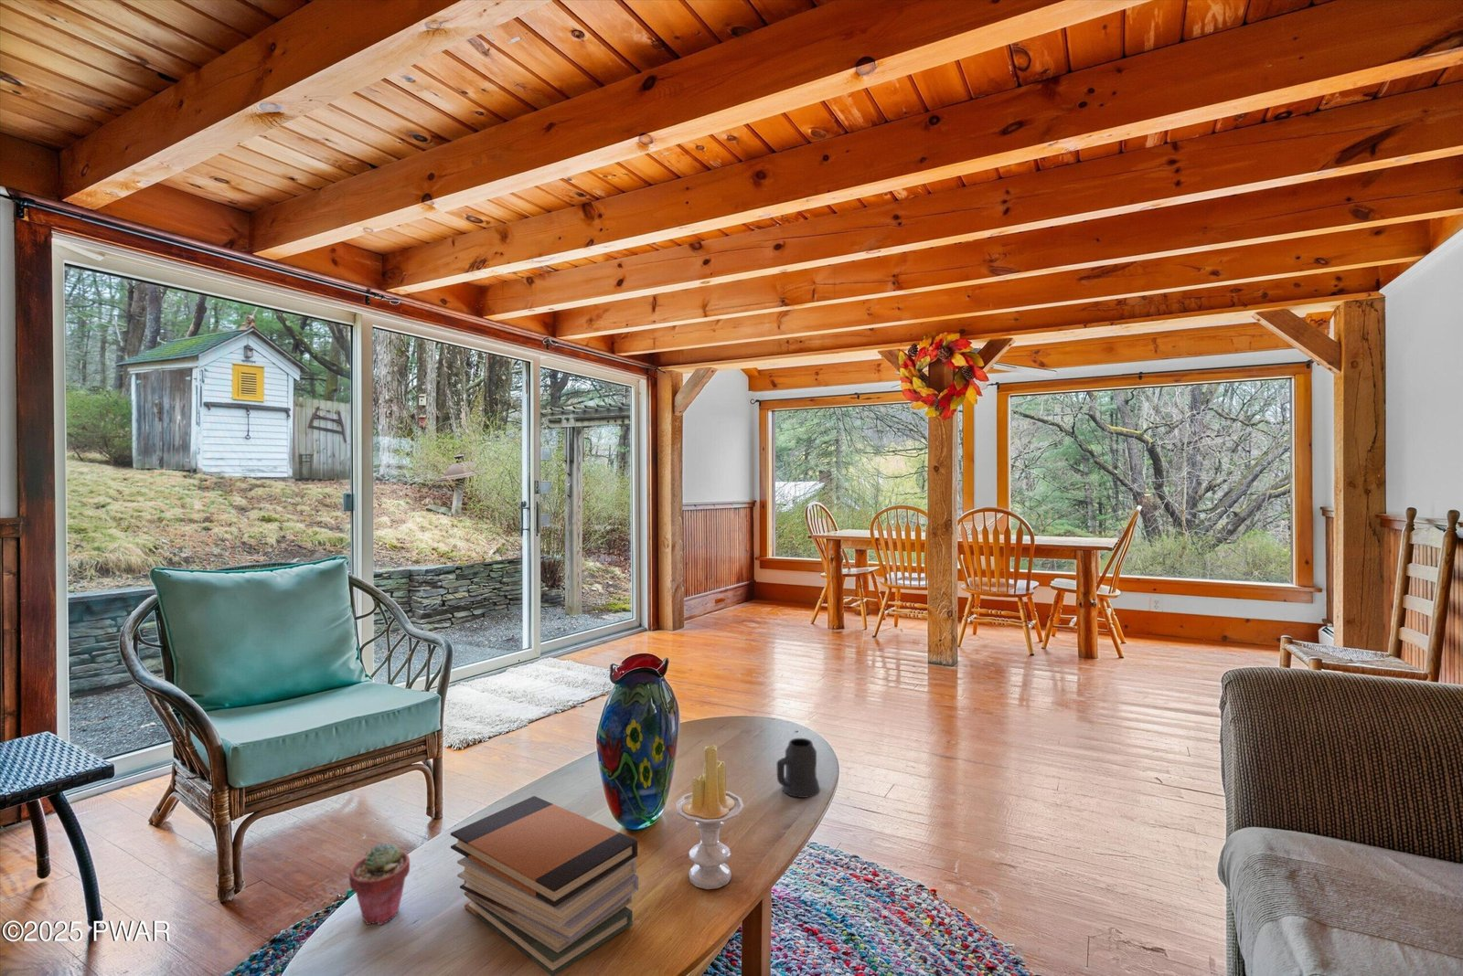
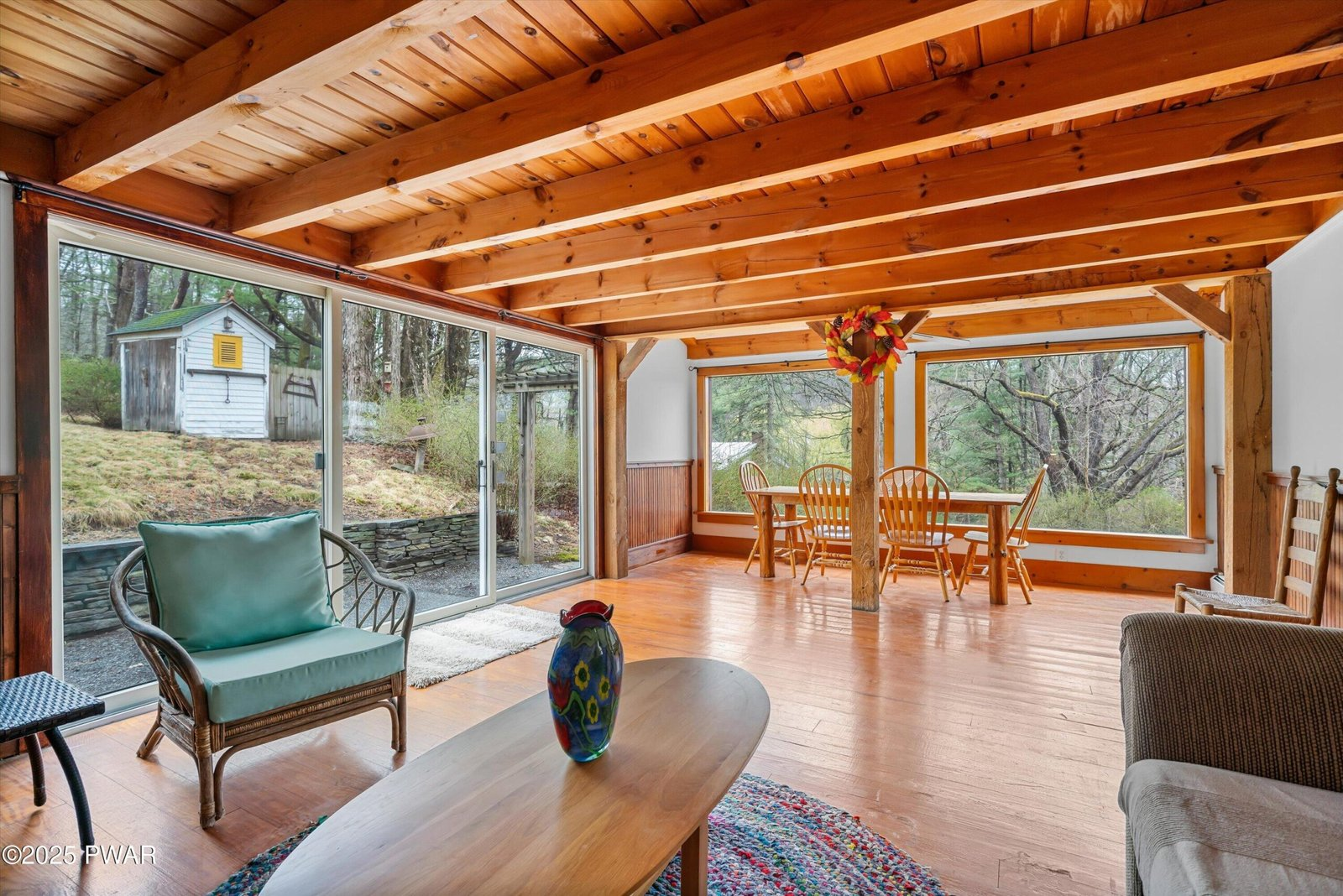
- candle (709, 809)
- potted succulent (380, 878)
- mug (796, 767)
- book stack (546, 877)
